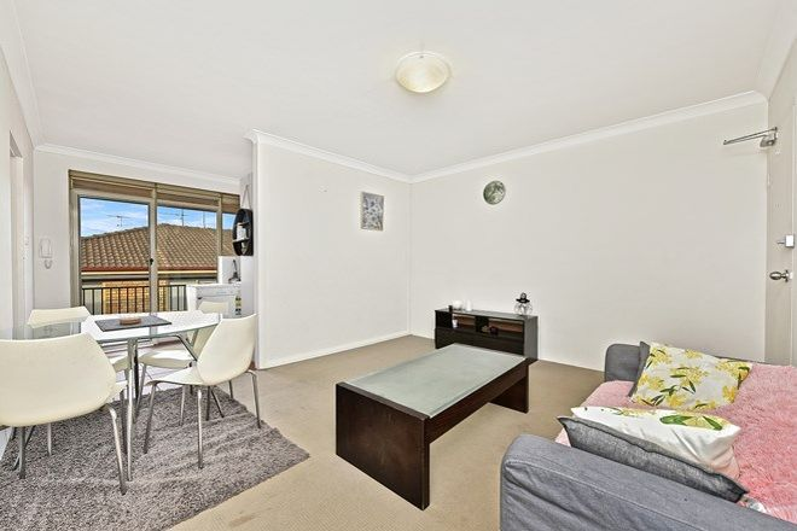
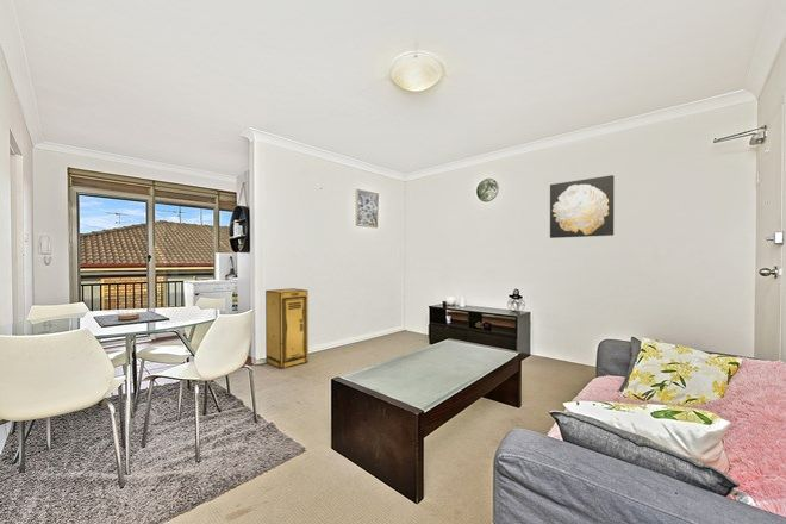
+ storage cabinet (287, 326)
+ wall art (580, 208)
